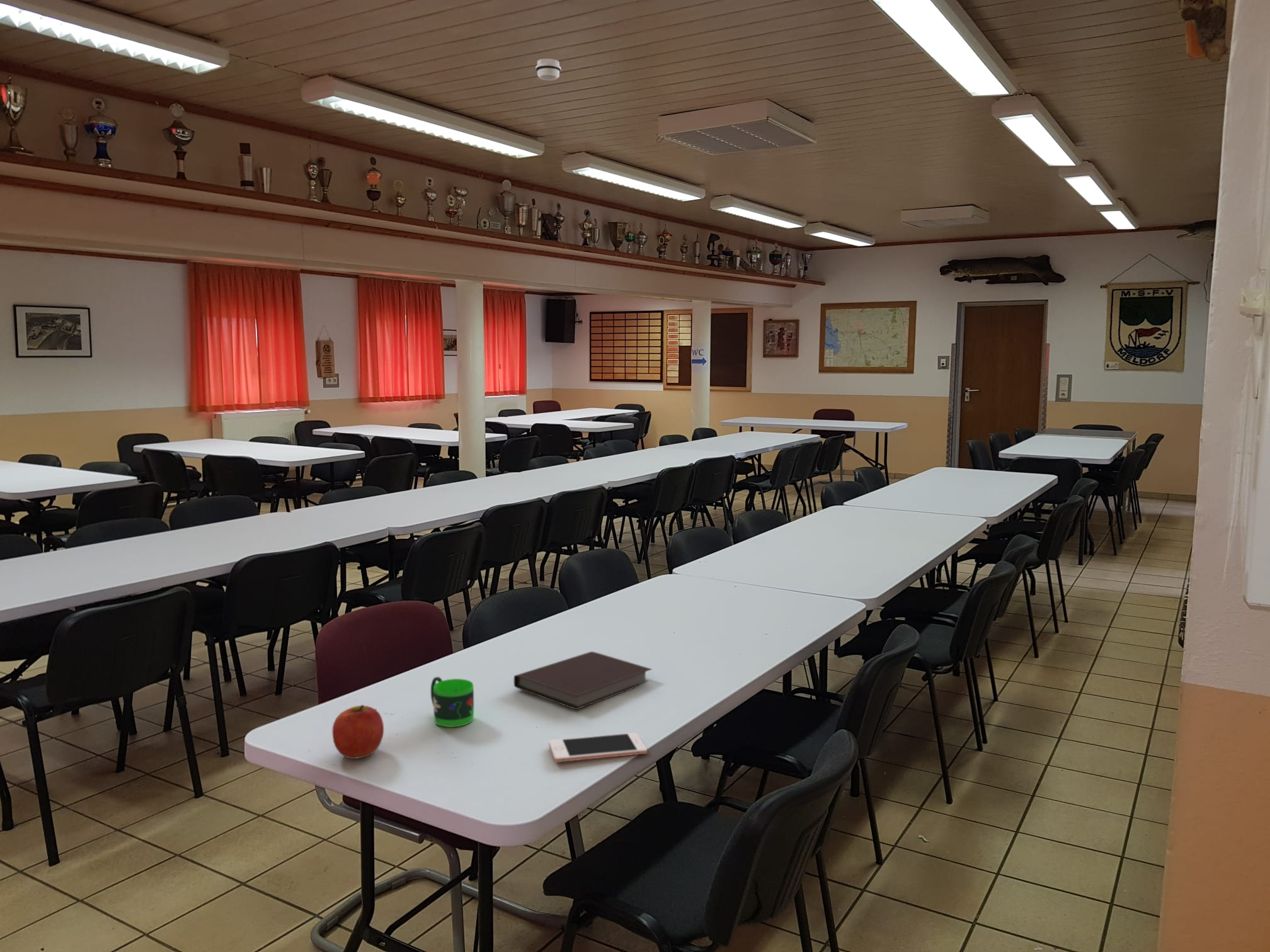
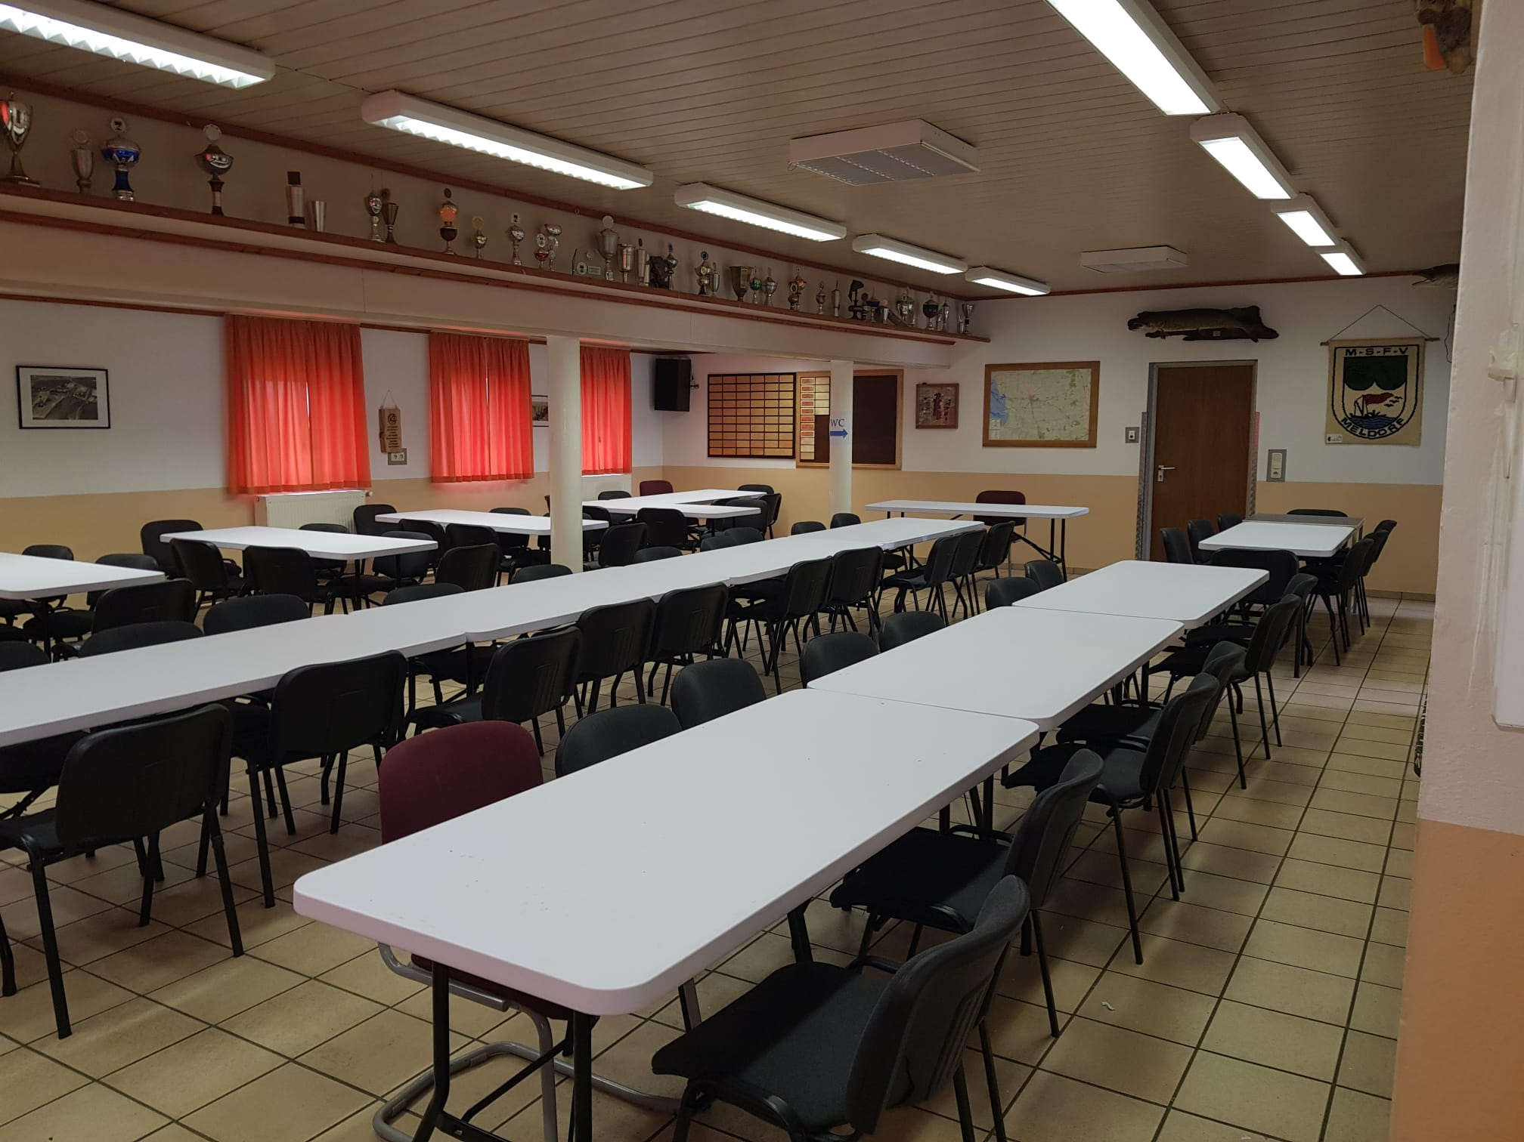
- notebook (583, 677)
- apple (358, 728)
- smoke detector (548, 69)
- cell phone (597, 747)
- mug (449, 699)
